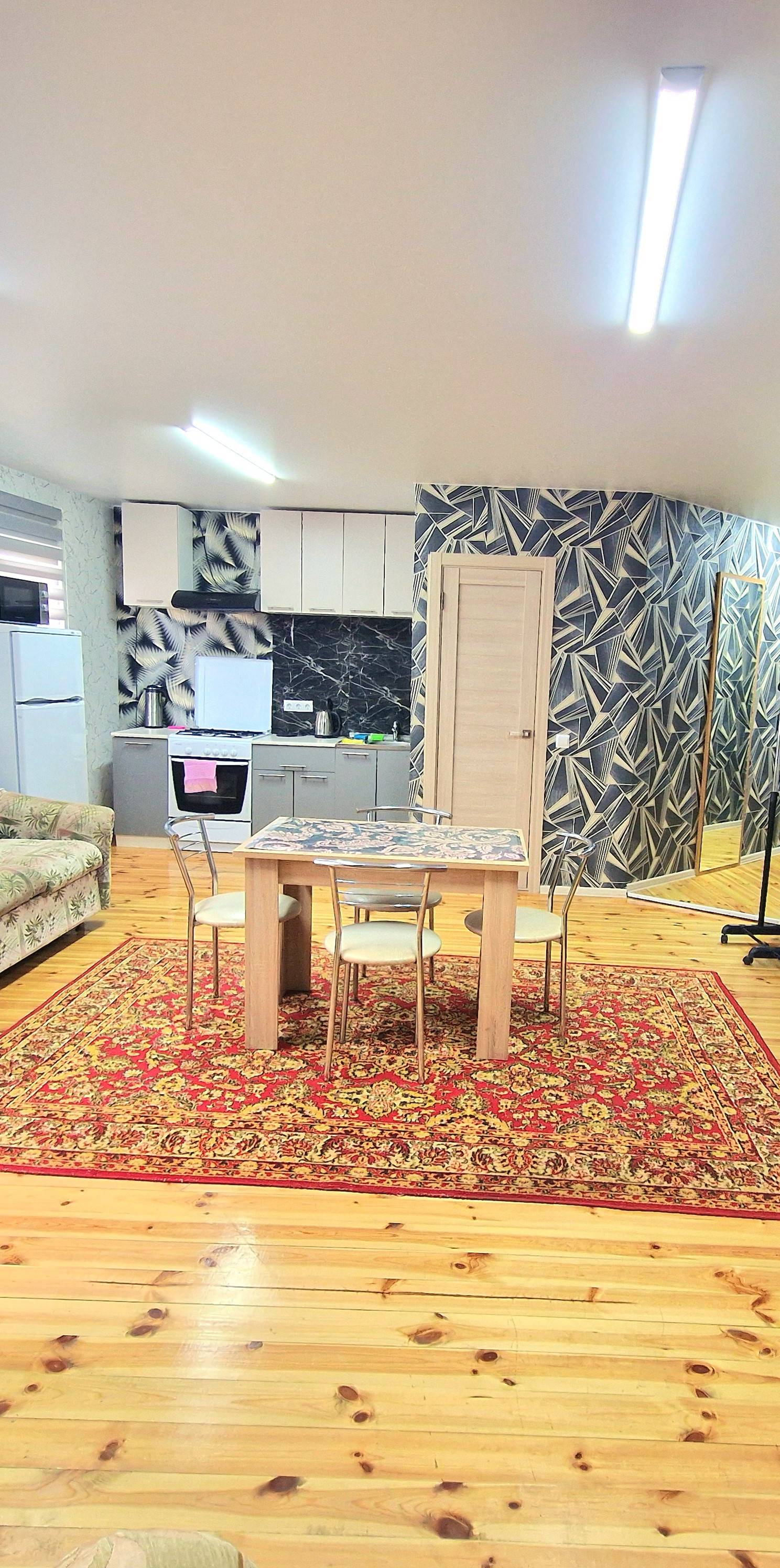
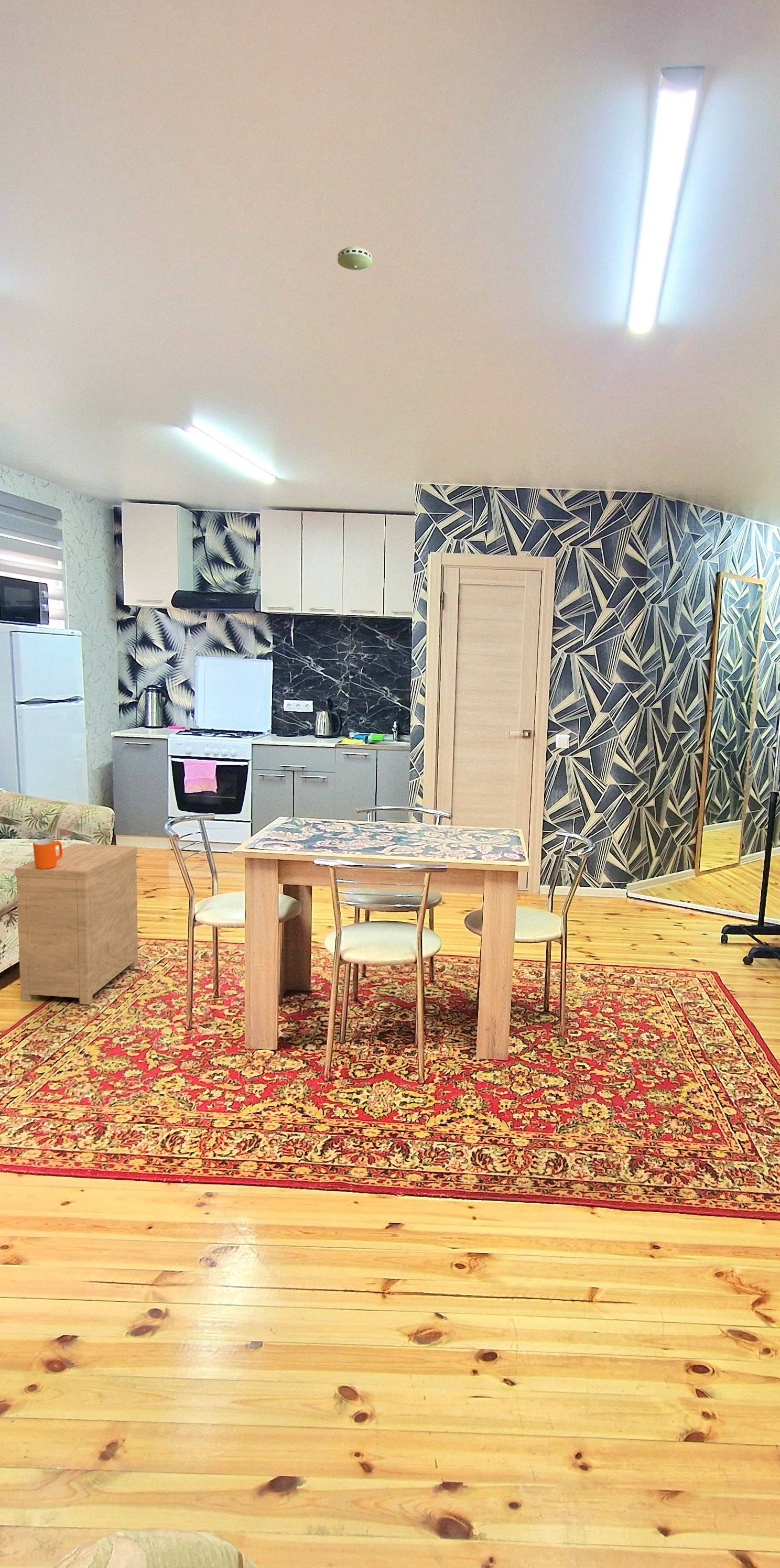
+ smoke detector (354, 258)
+ mug (47, 853)
+ side table (76, 919)
